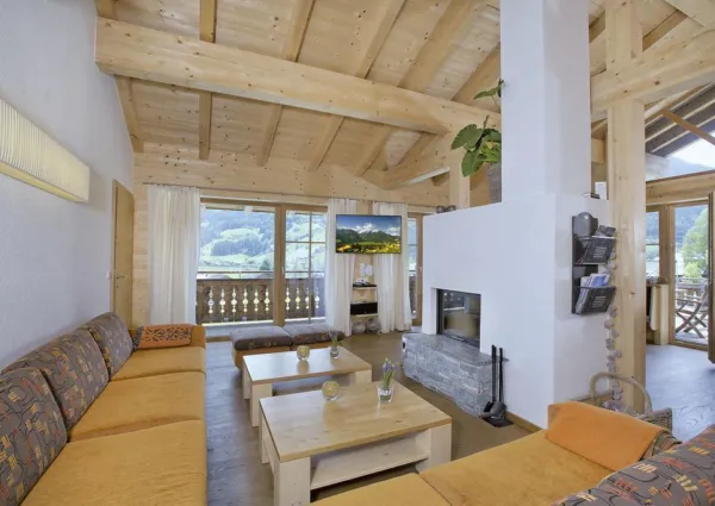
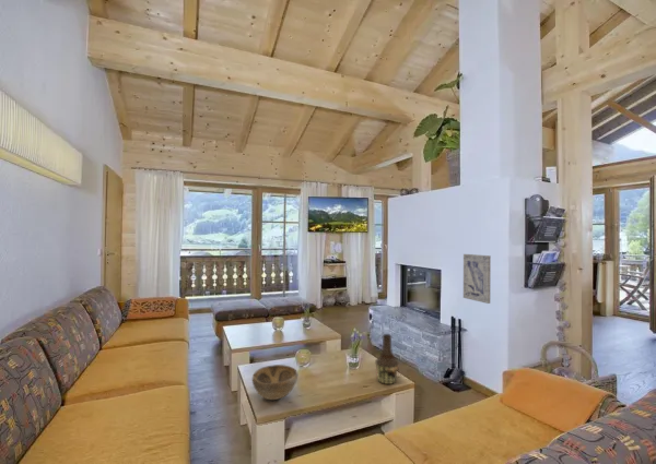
+ bottle (387, 357)
+ wall art (476, 277)
+ decorative bowl (274, 384)
